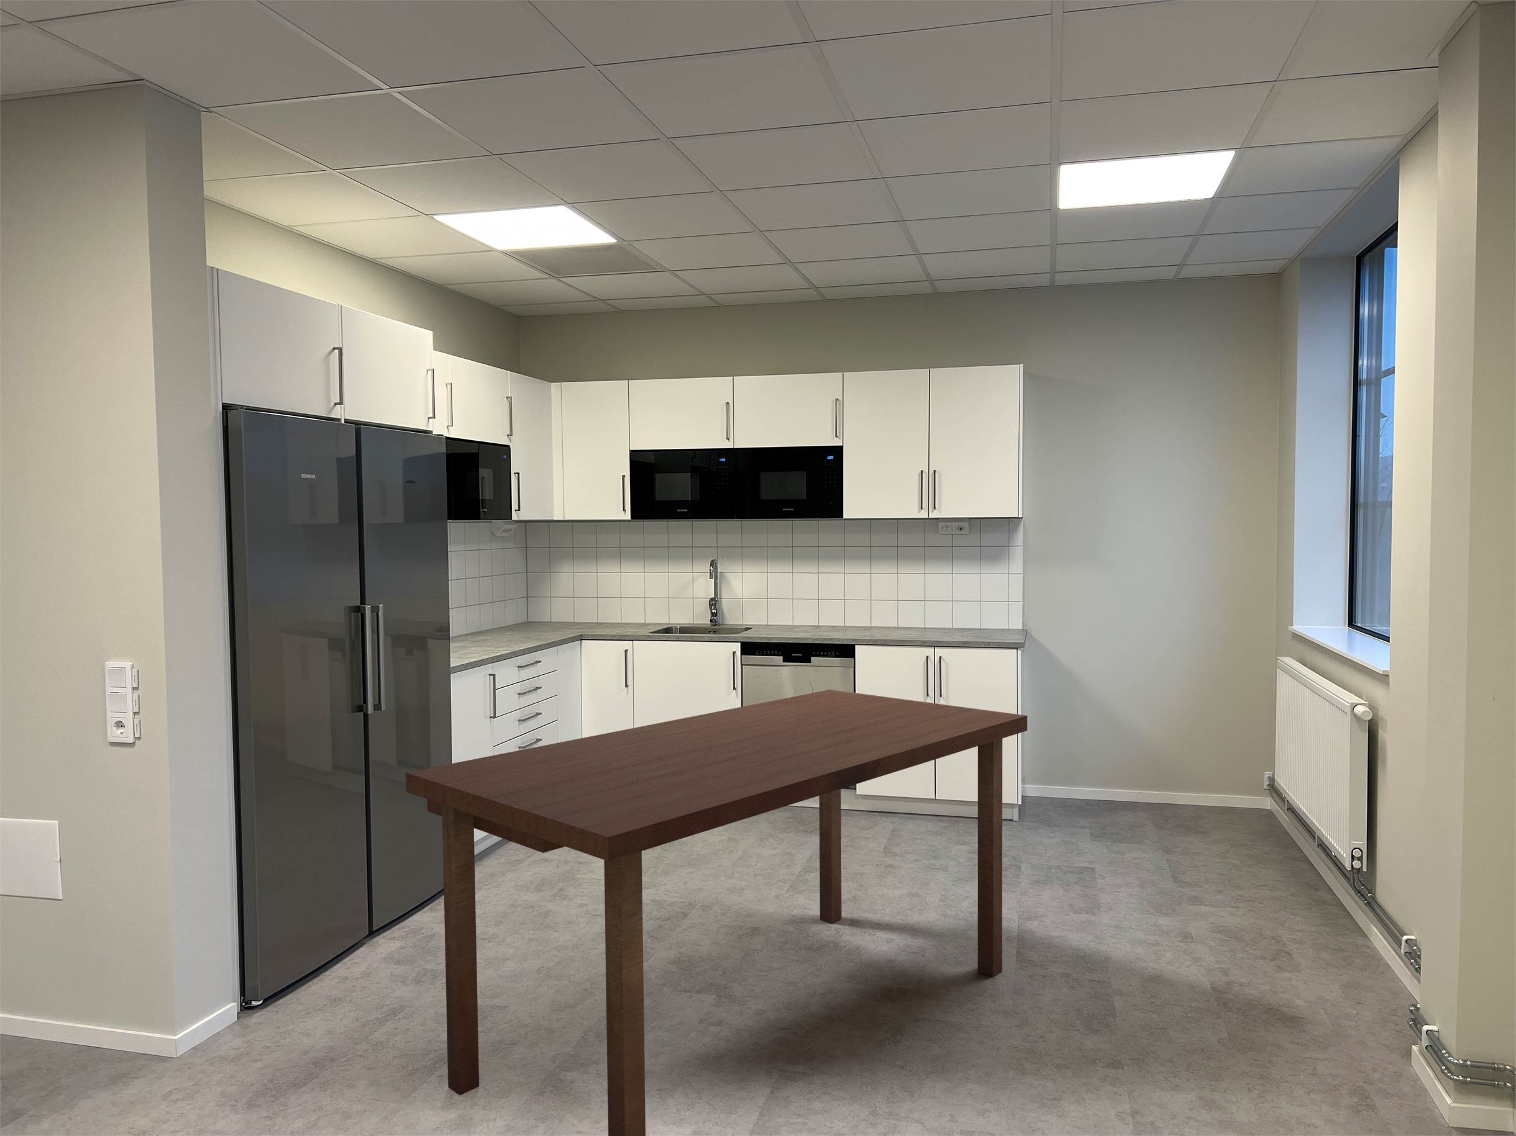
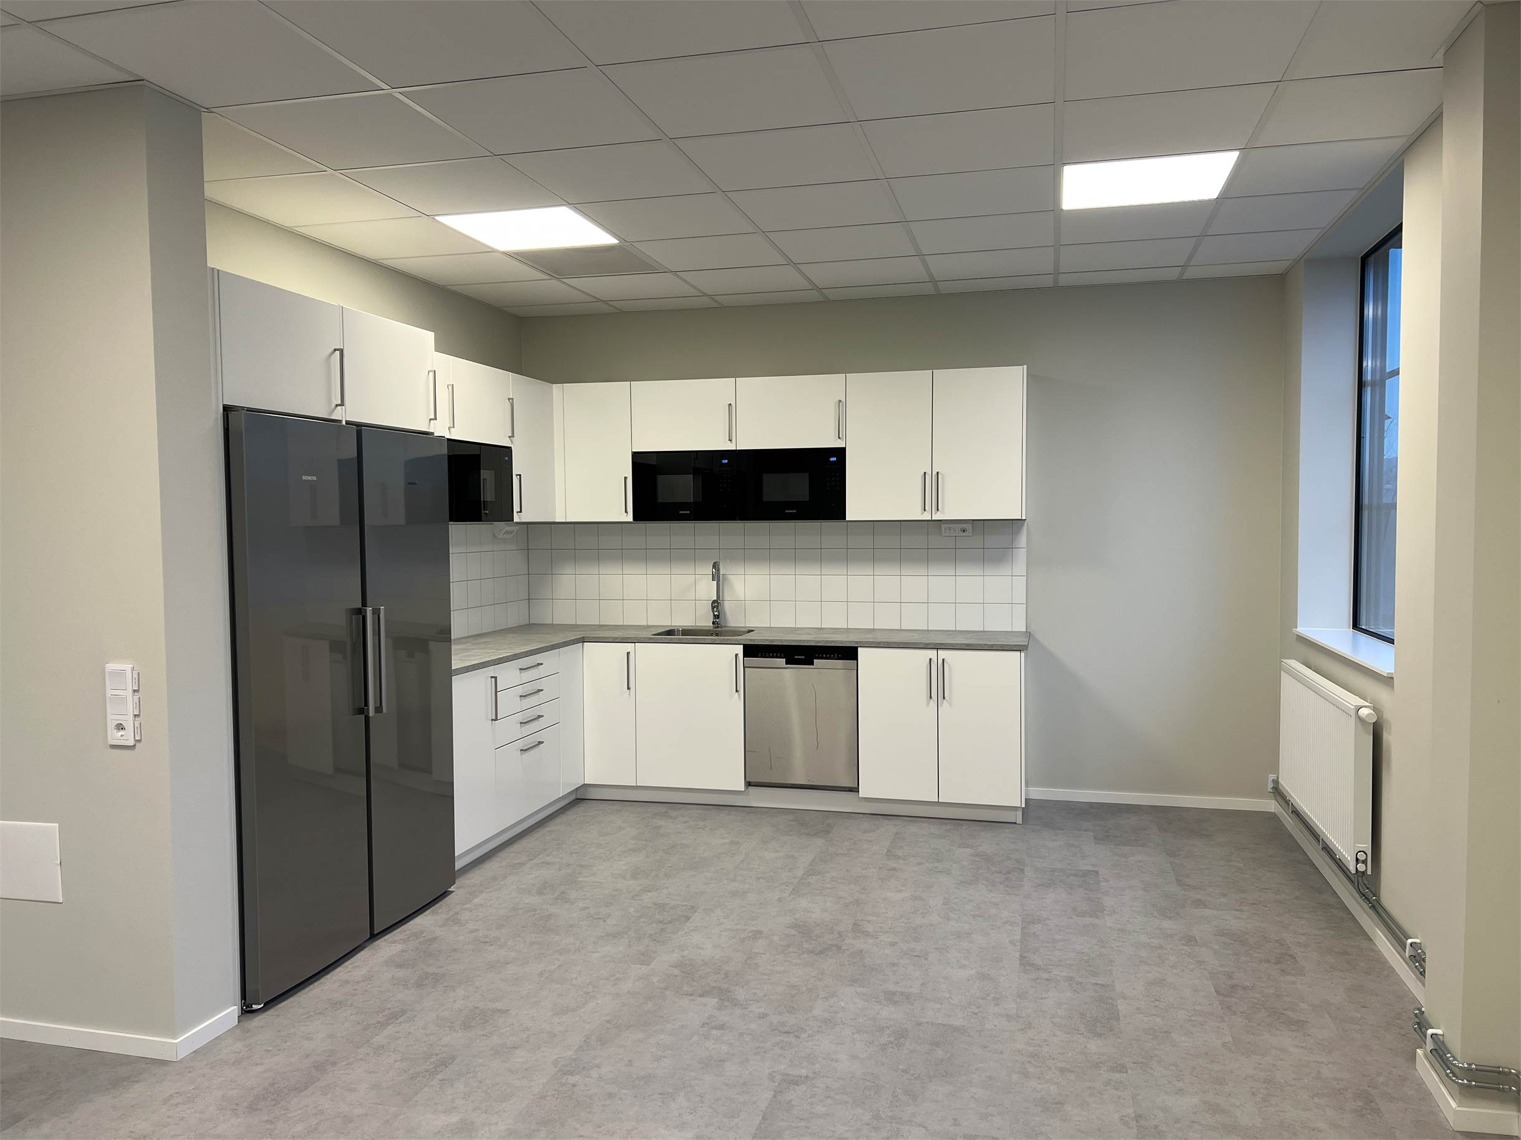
- desk (734, 822)
